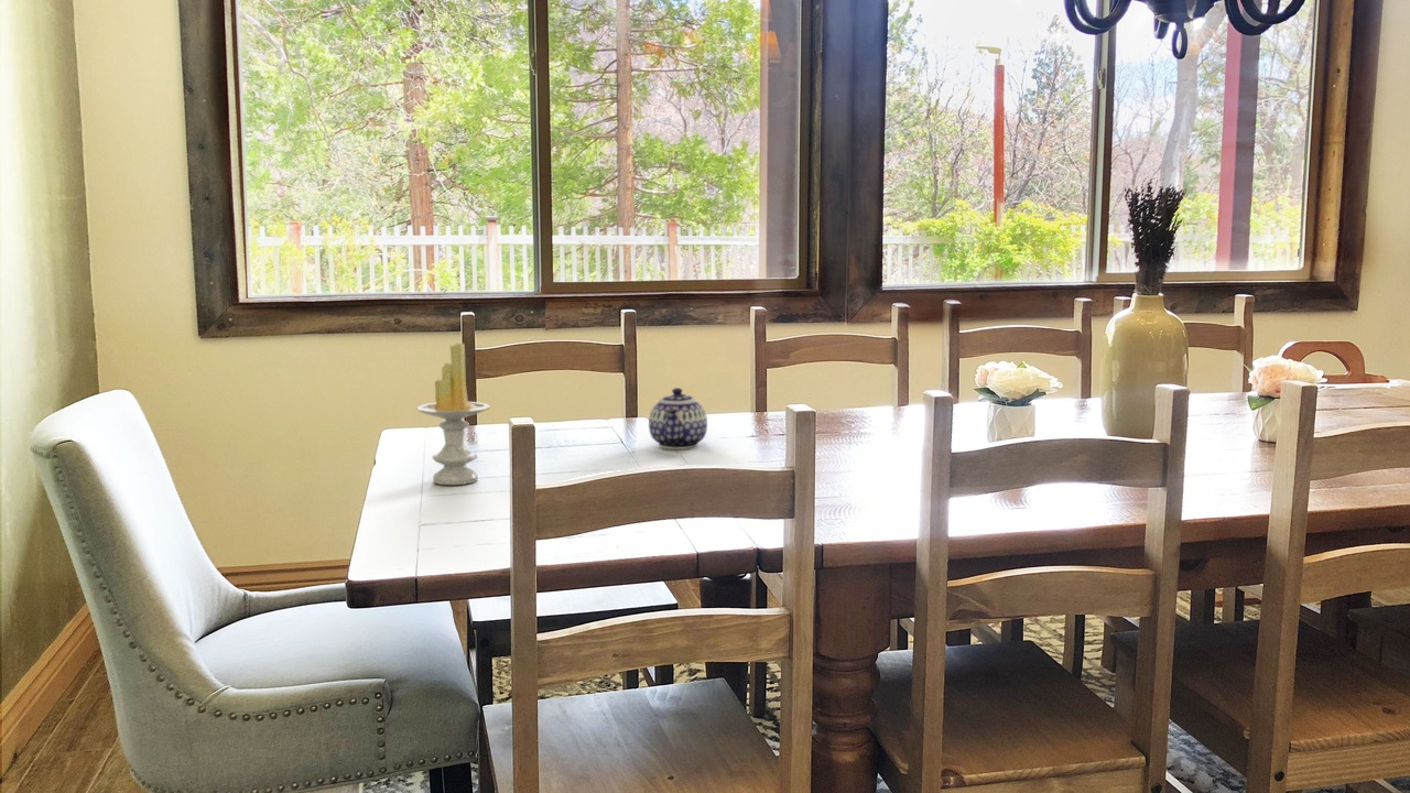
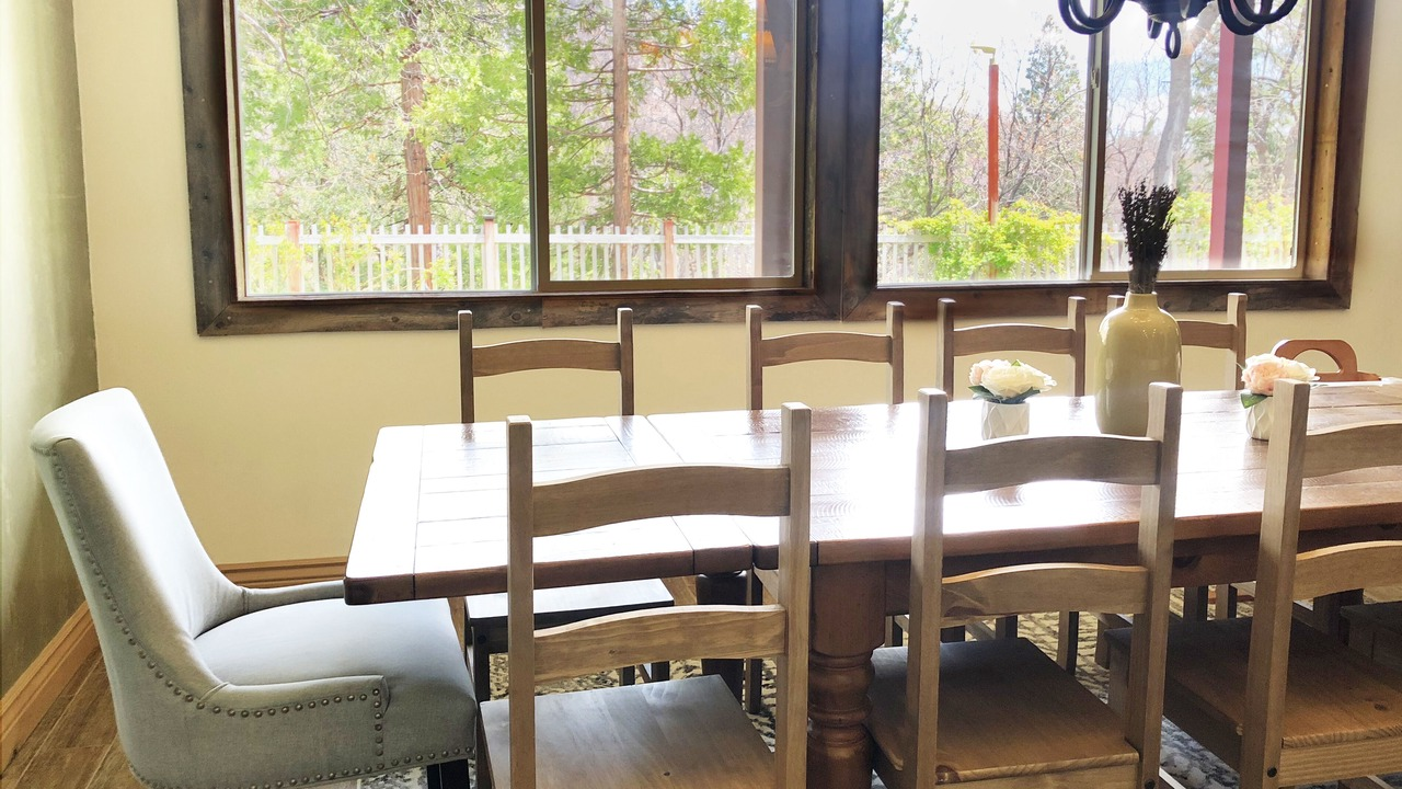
- candle (453, 411)
- teapot (677, 416)
